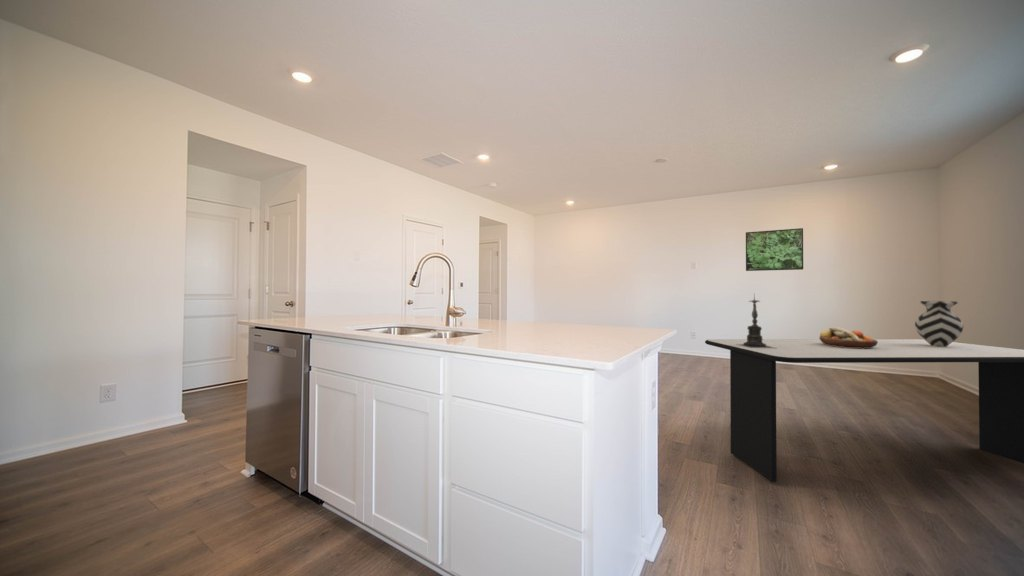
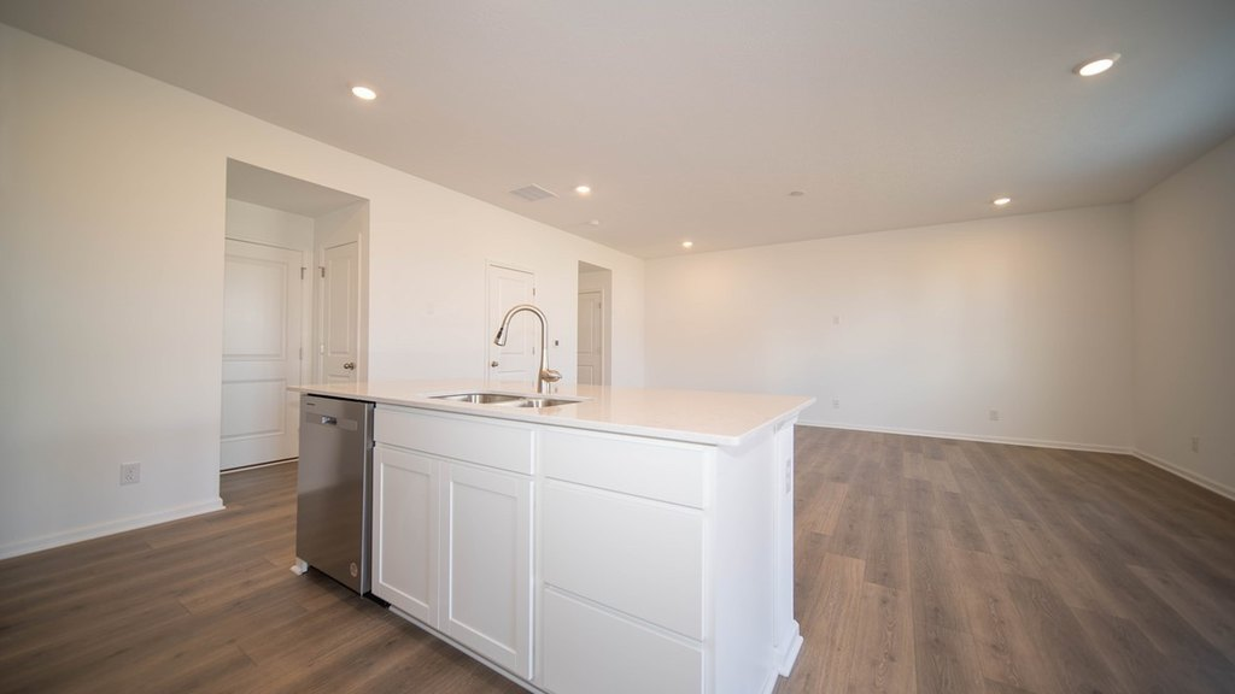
- fruit bowl (847, 336)
- vase (938, 323)
- dining table (868, 362)
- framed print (773, 250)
- candle holder (755, 319)
